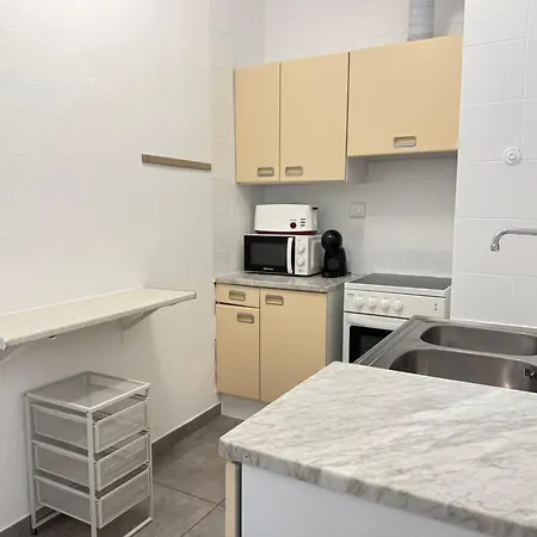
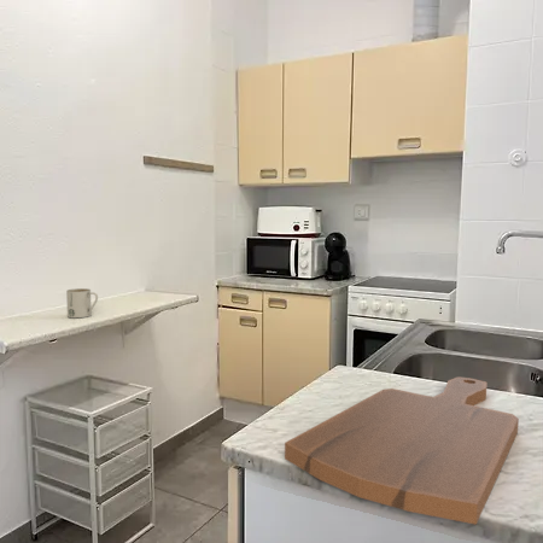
+ cutting board (420, 431)
+ mug (83, 303)
